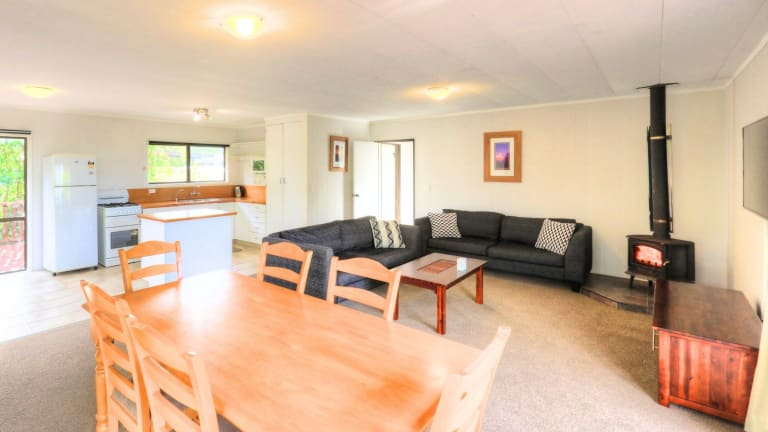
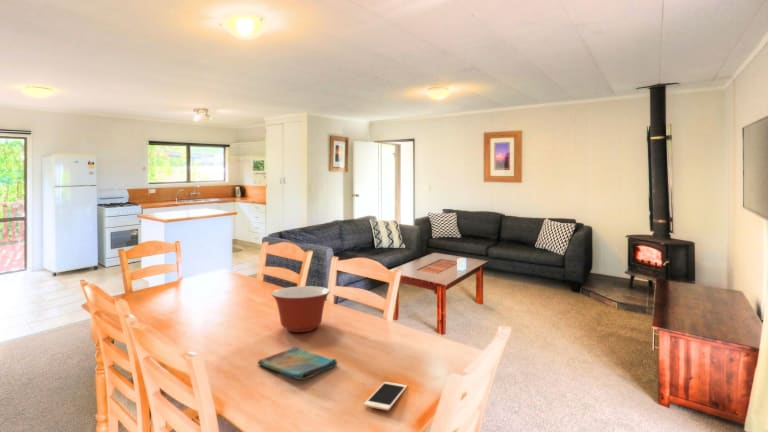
+ cell phone (386, 395)
+ dish towel (297, 361)
+ mixing bowl (301, 309)
